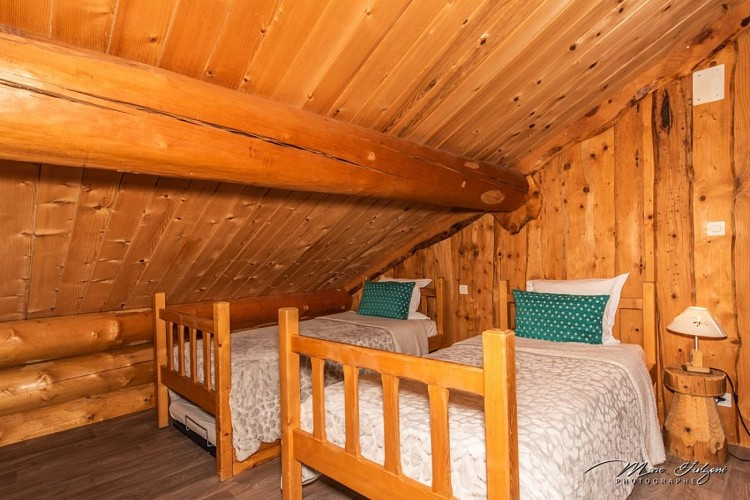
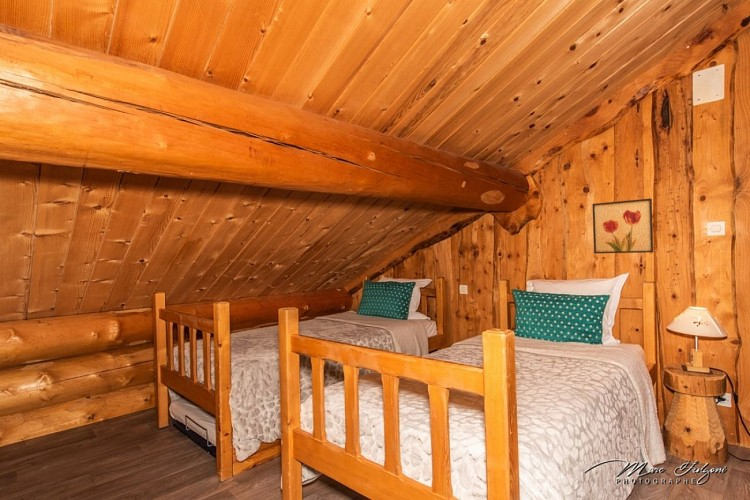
+ wall art (622, 227)
